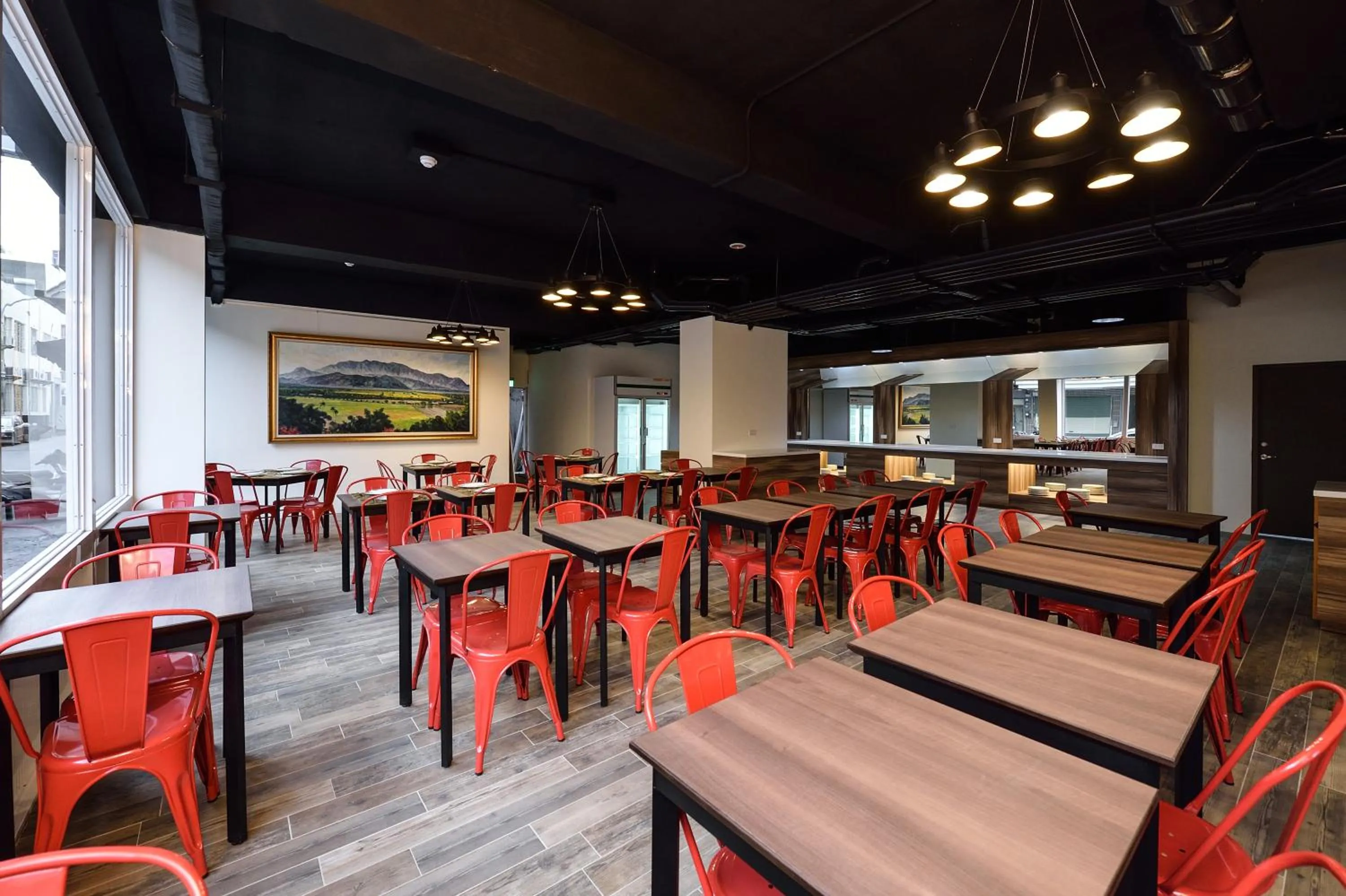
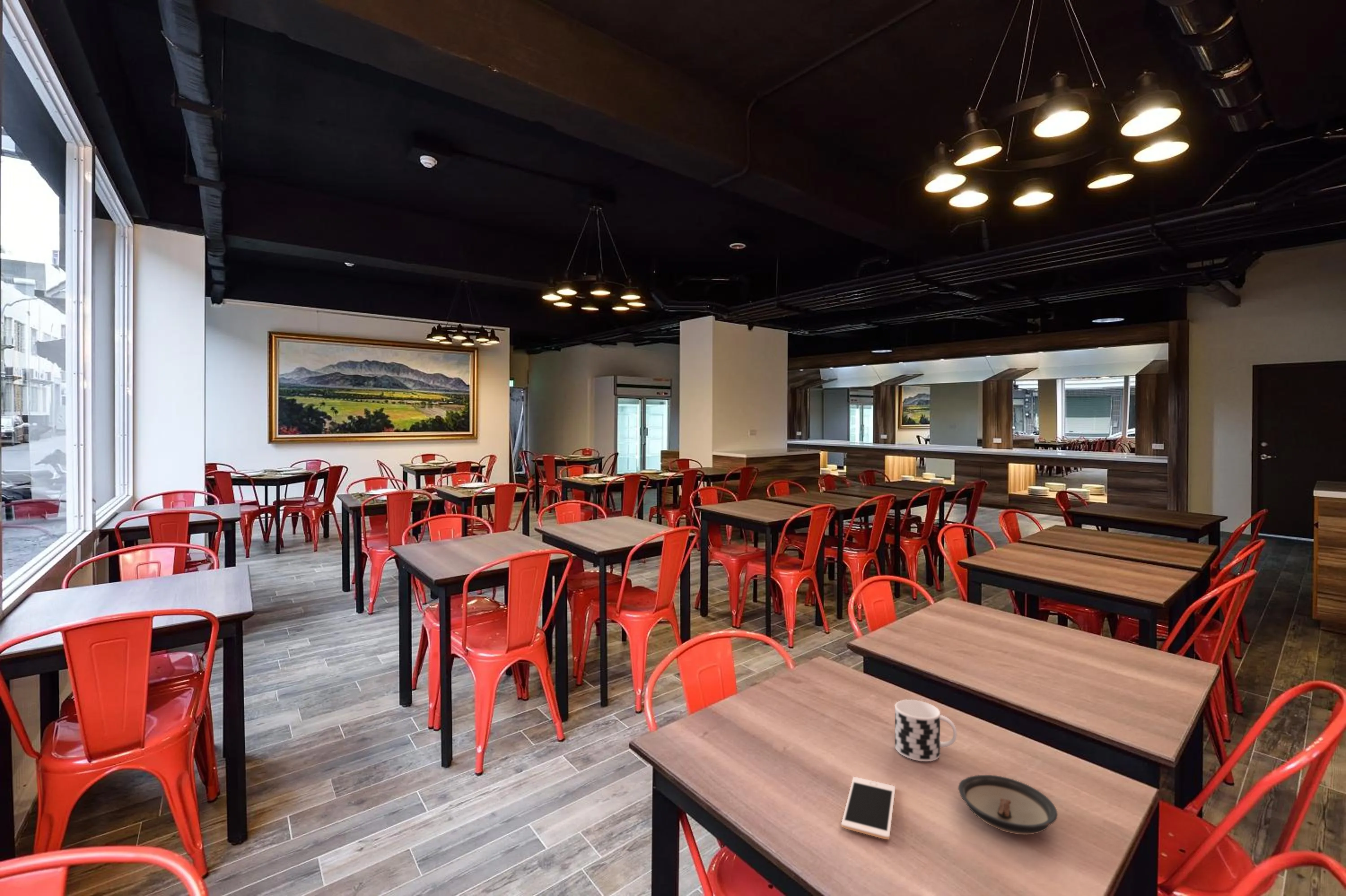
+ cell phone (870, 805)
+ cup (925, 731)
+ saucer (1006, 809)
